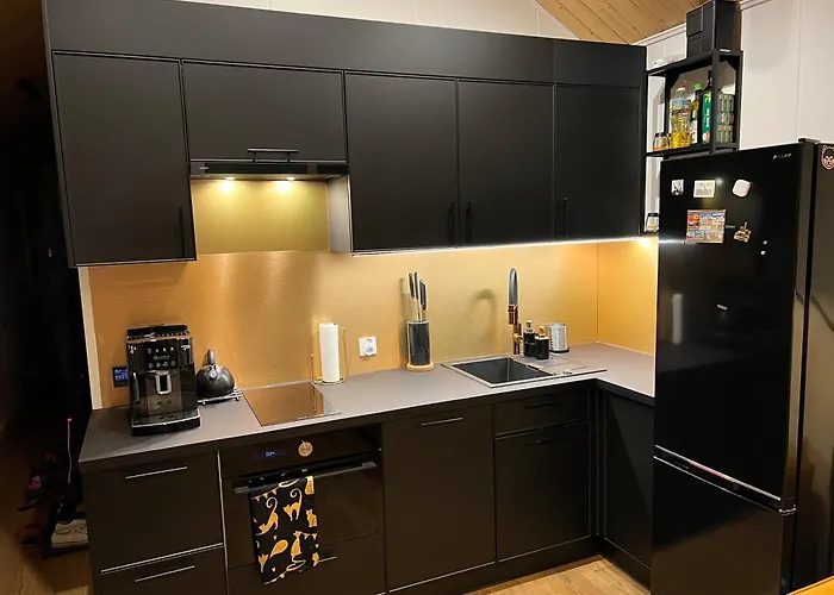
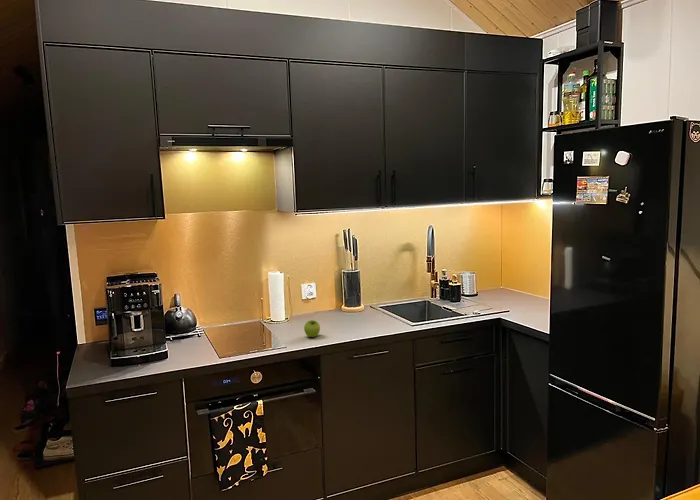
+ fruit (312, 328)
